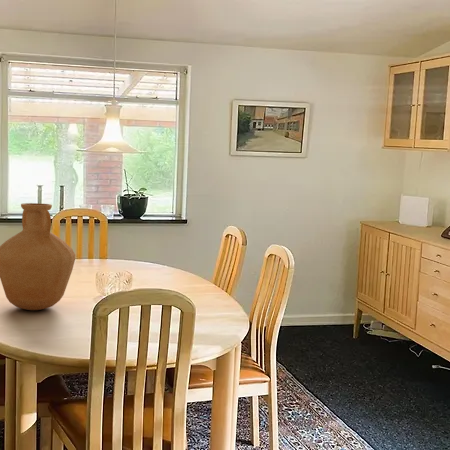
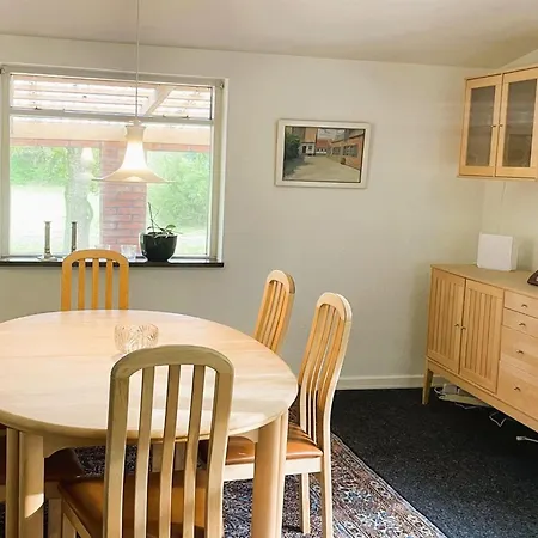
- vase (35, 256)
